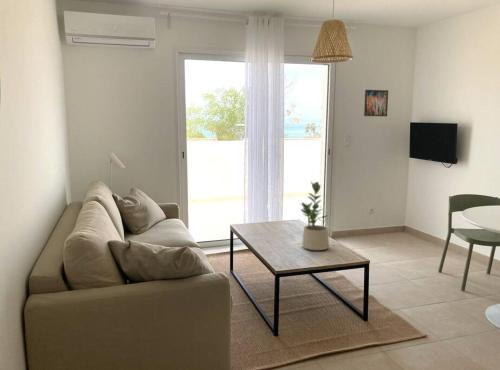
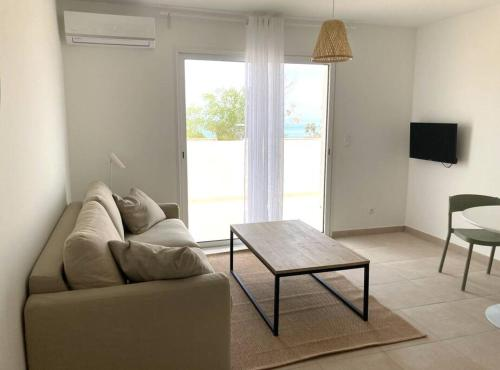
- potted plant (314, 215)
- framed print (376, 103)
